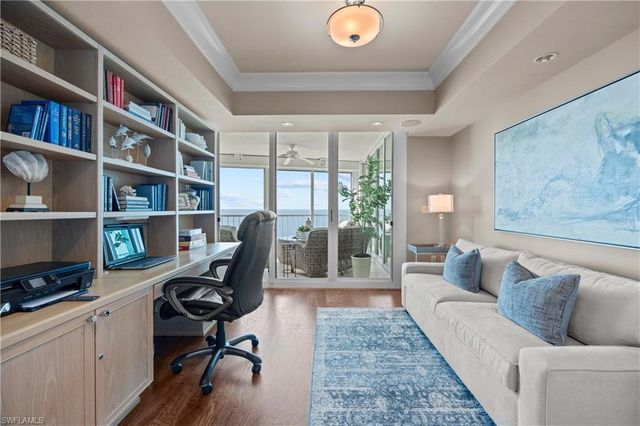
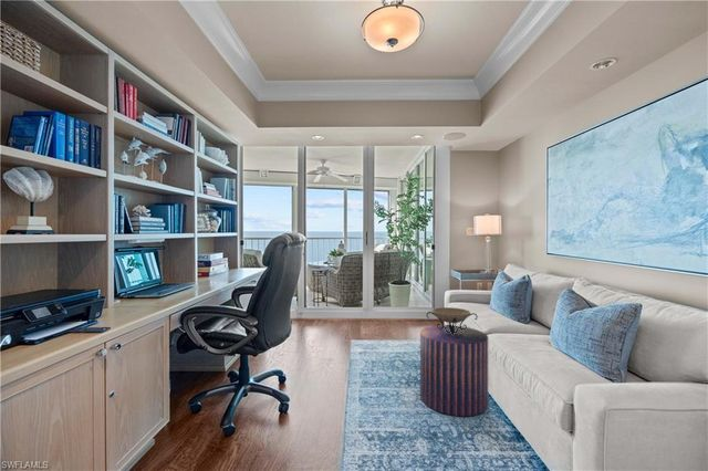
+ decorative bowl (451, 321)
+ pouf (452, 366)
